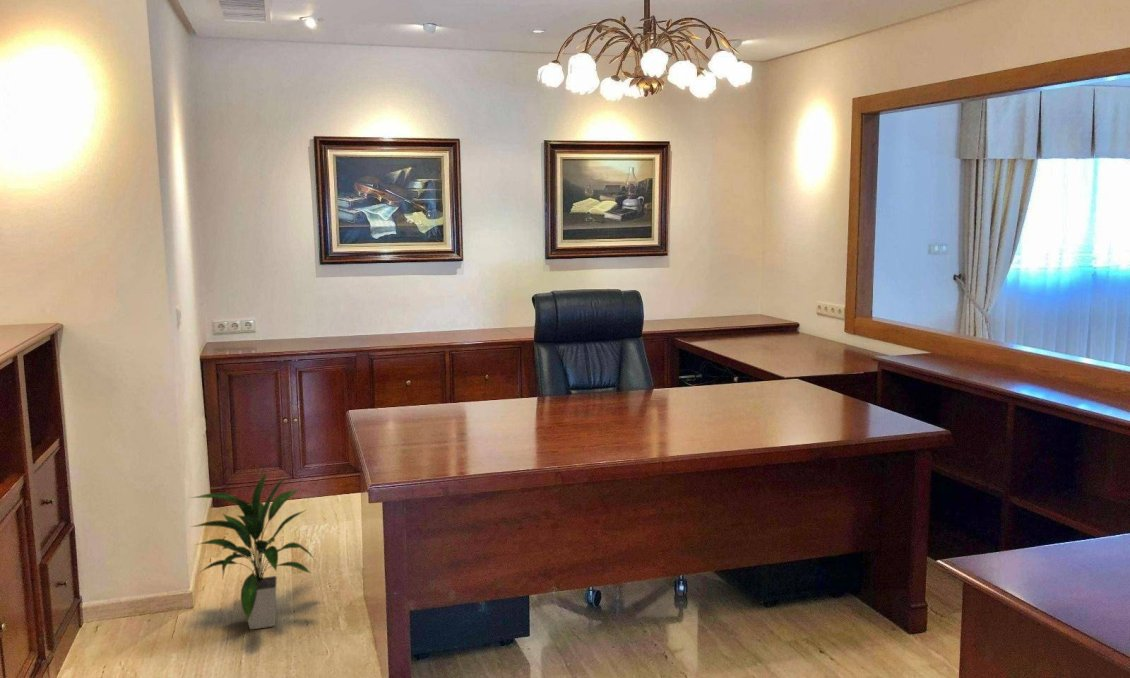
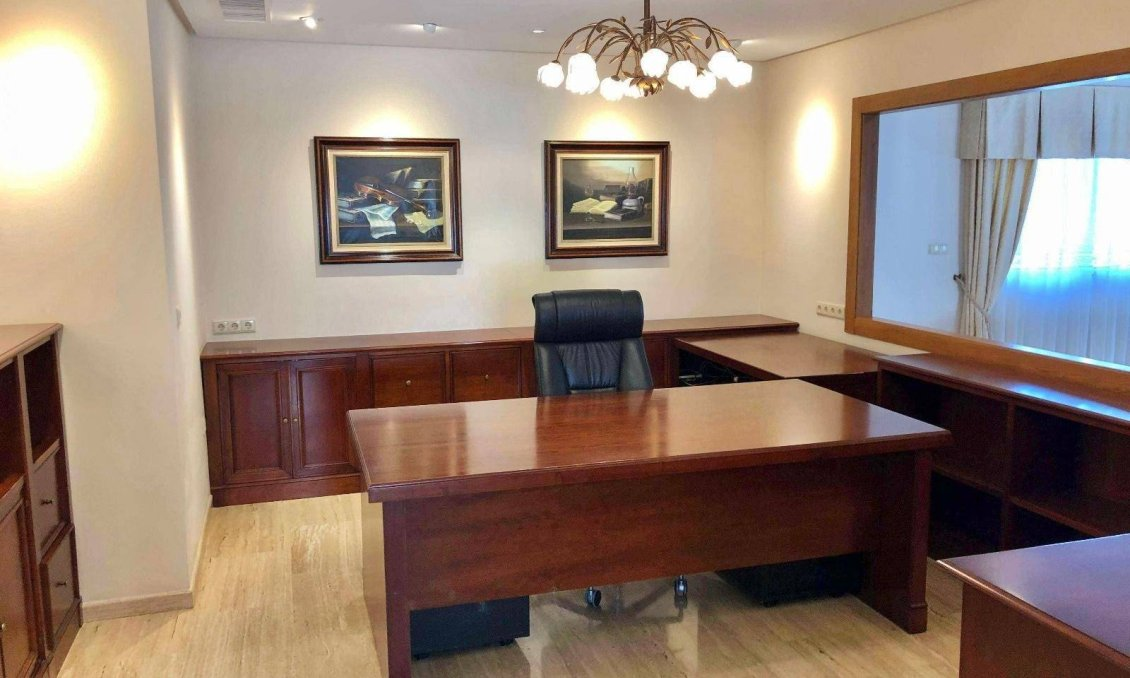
- indoor plant (255, 550)
